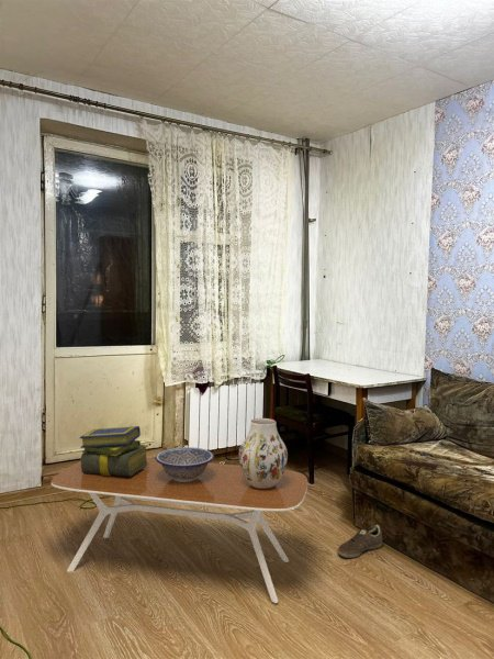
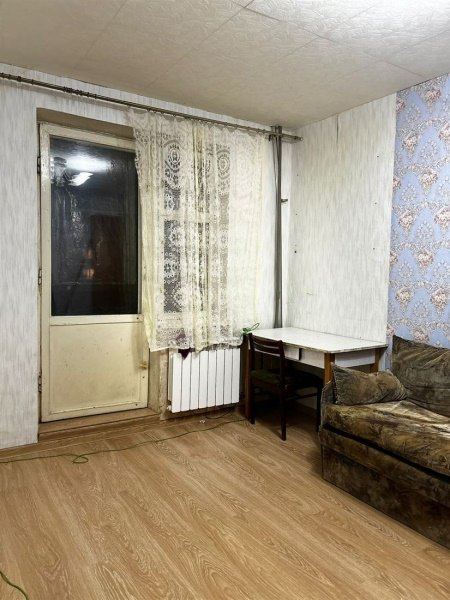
- decorative bowl (184, 466)
- vase (262, 453)
- stack of books (112, 449)
- sneaker (359, 539)
- coffee table (182, 515)
